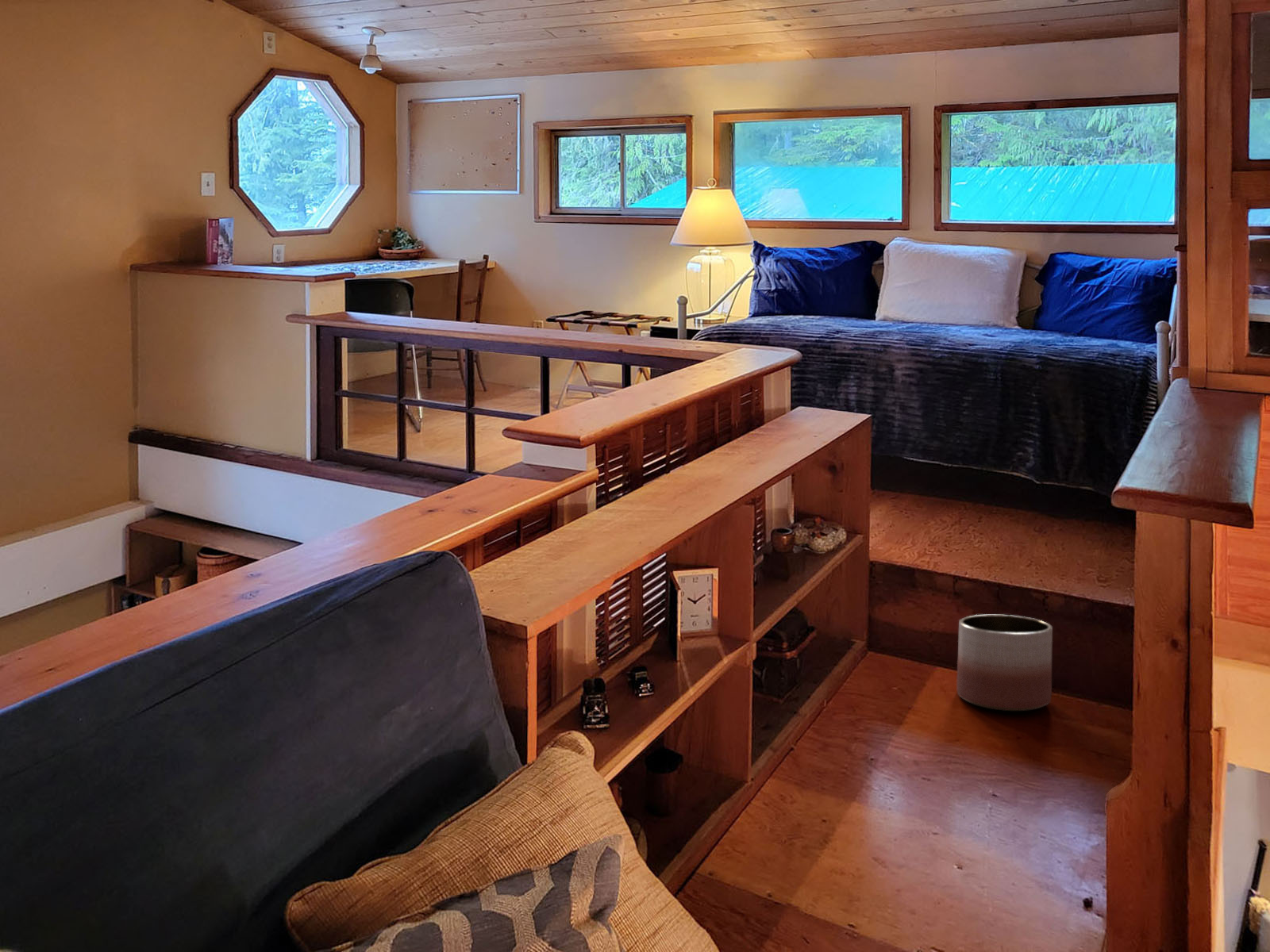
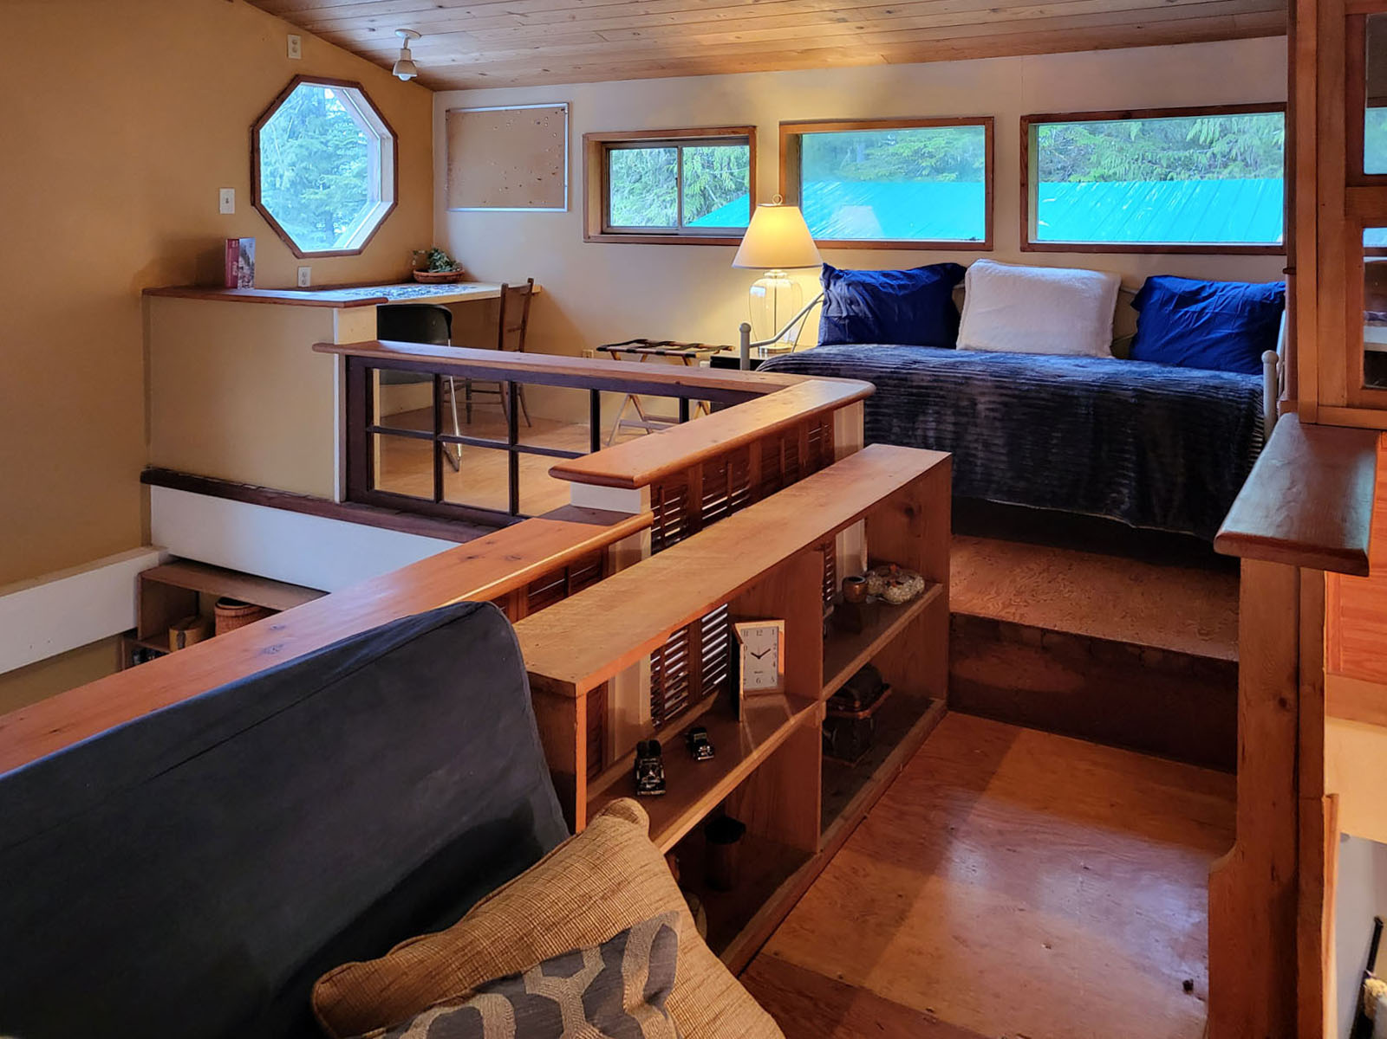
- planter (1004, 662)
